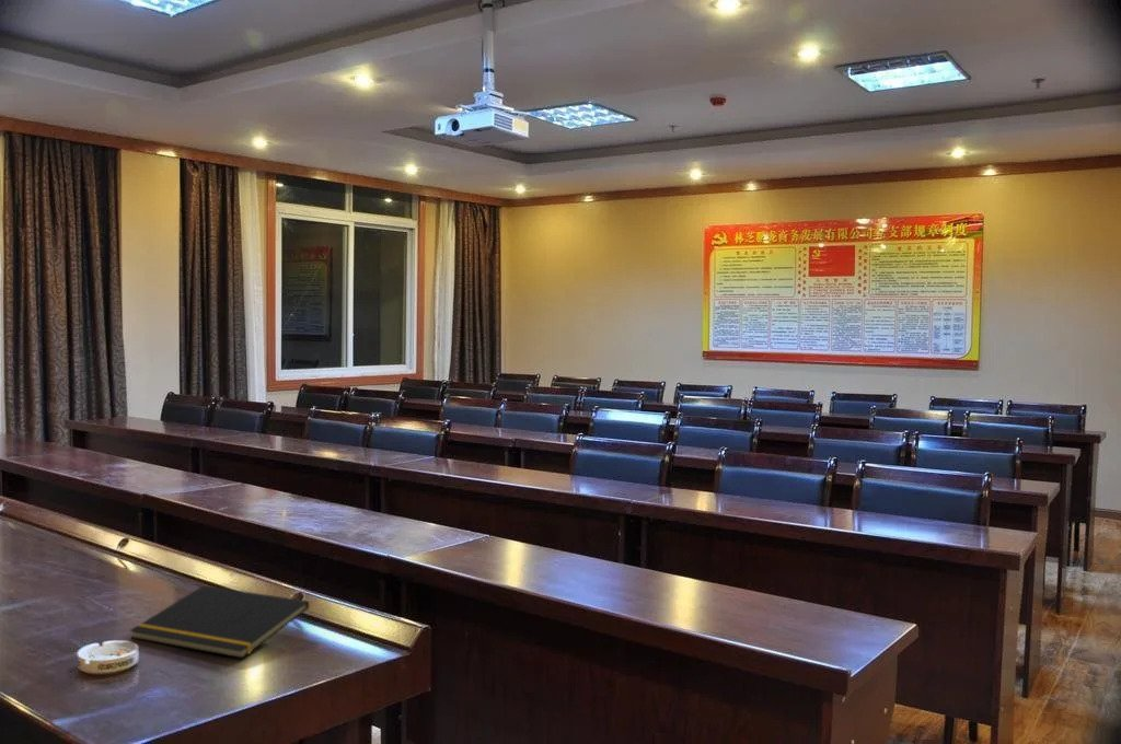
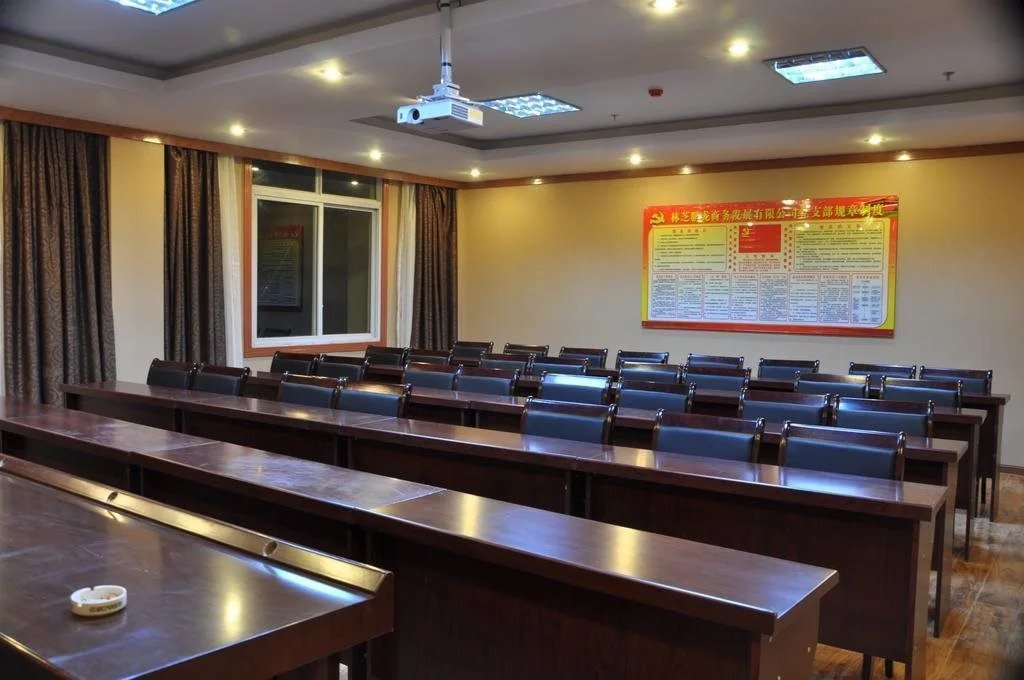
- notepad (221, 618)
